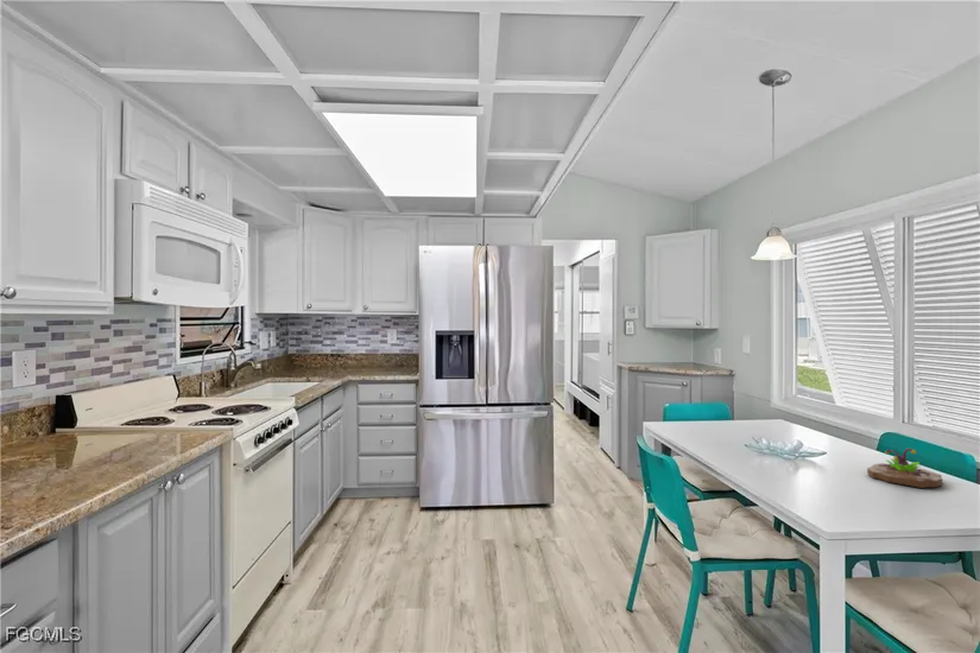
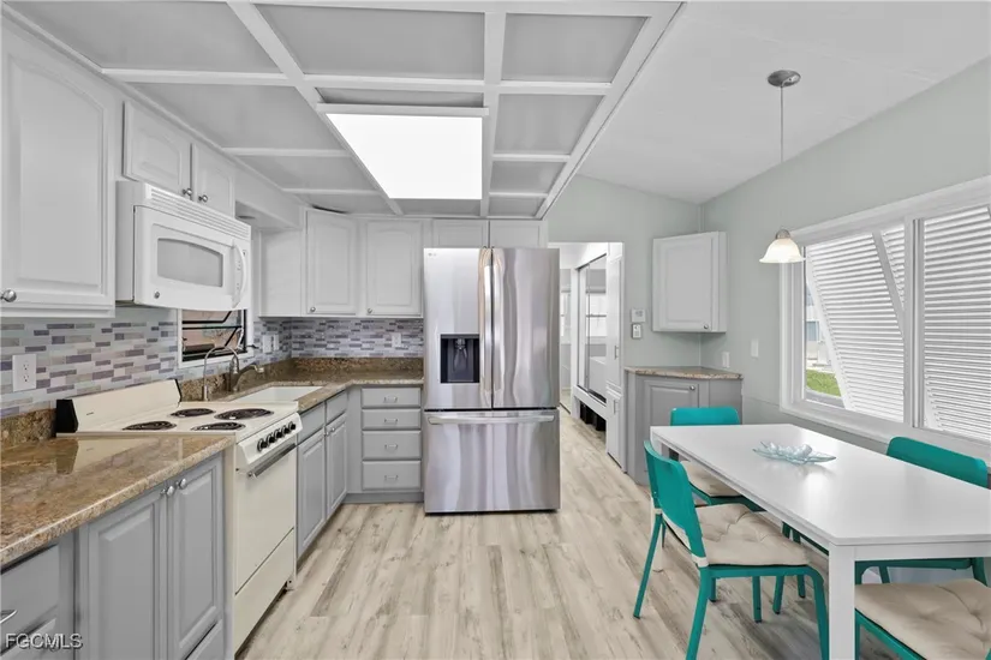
- succulent planter (904, 463)
